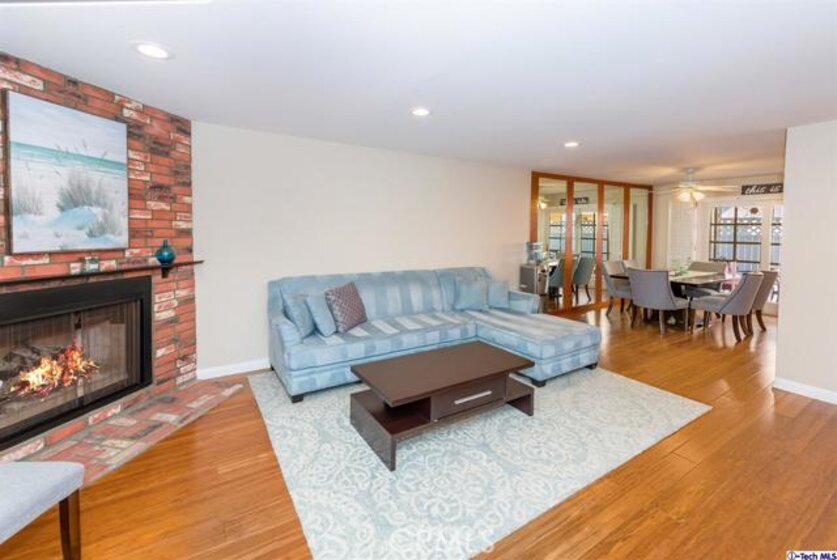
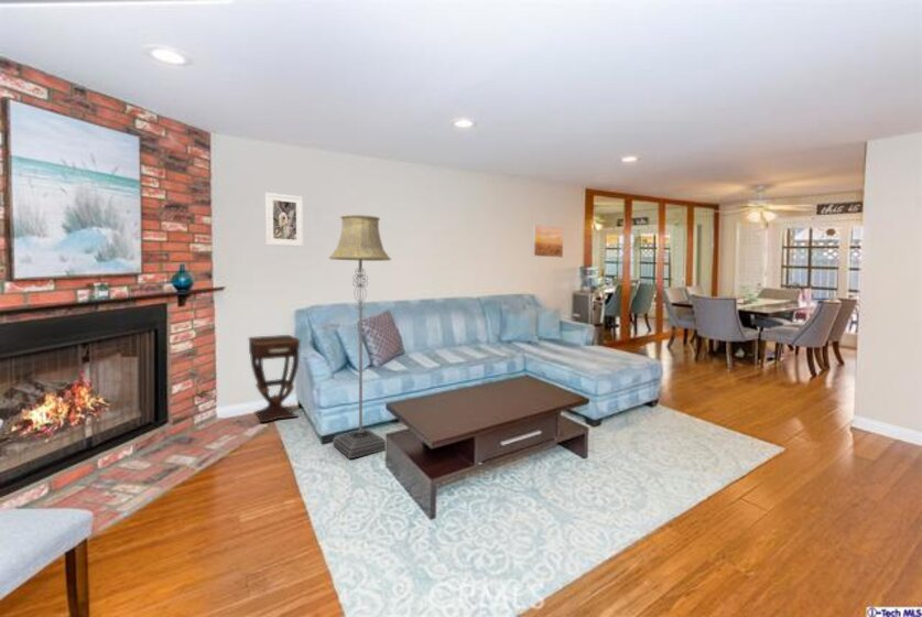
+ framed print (547, 241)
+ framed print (284, 220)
+ side table (274, 380)
+ floor lamp (360, 334)
